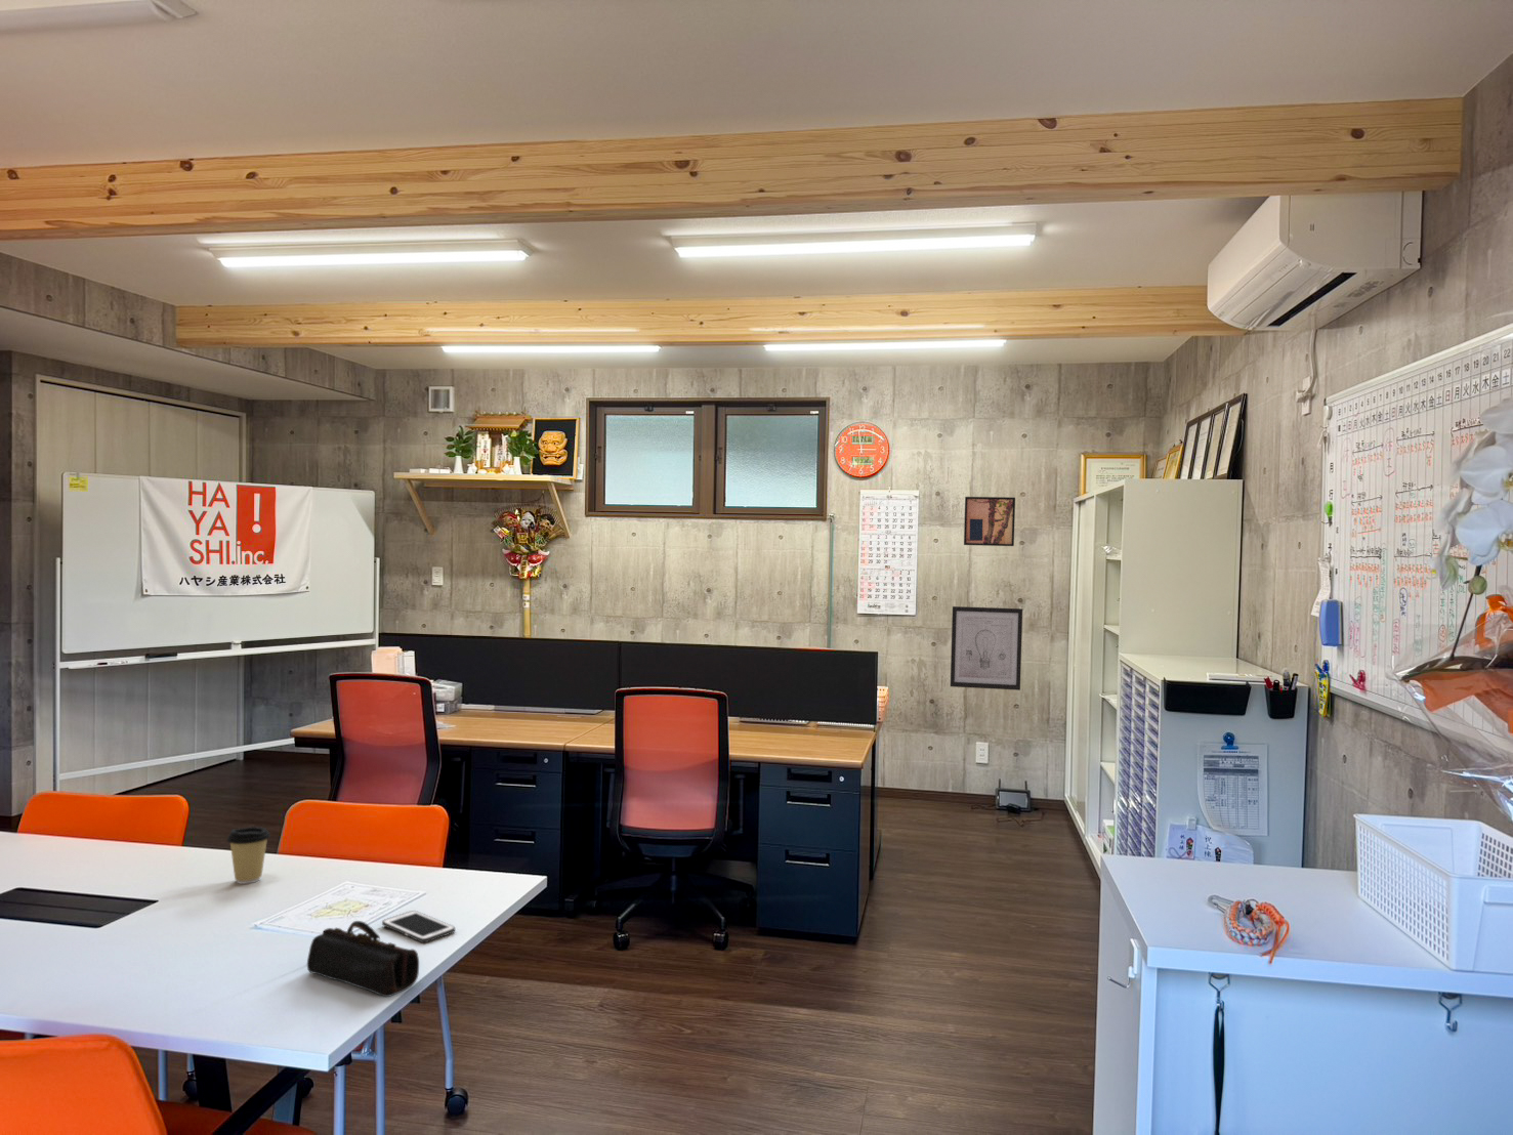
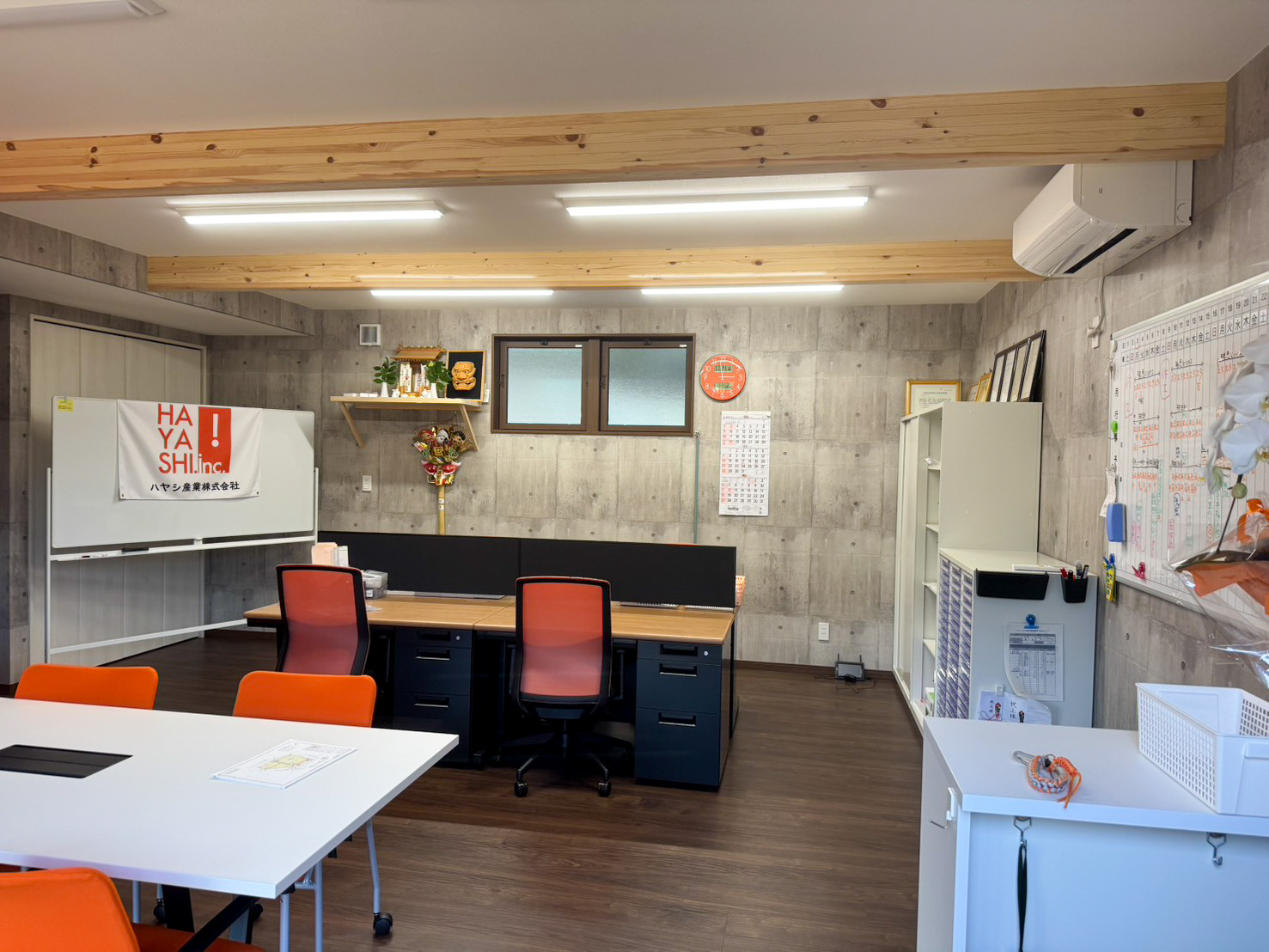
- pencil case (362, 949)
- wall art (988, 521)
- wall art (986, 647)
- cell phone (418, 926)
- coffee cup (248, 855)
